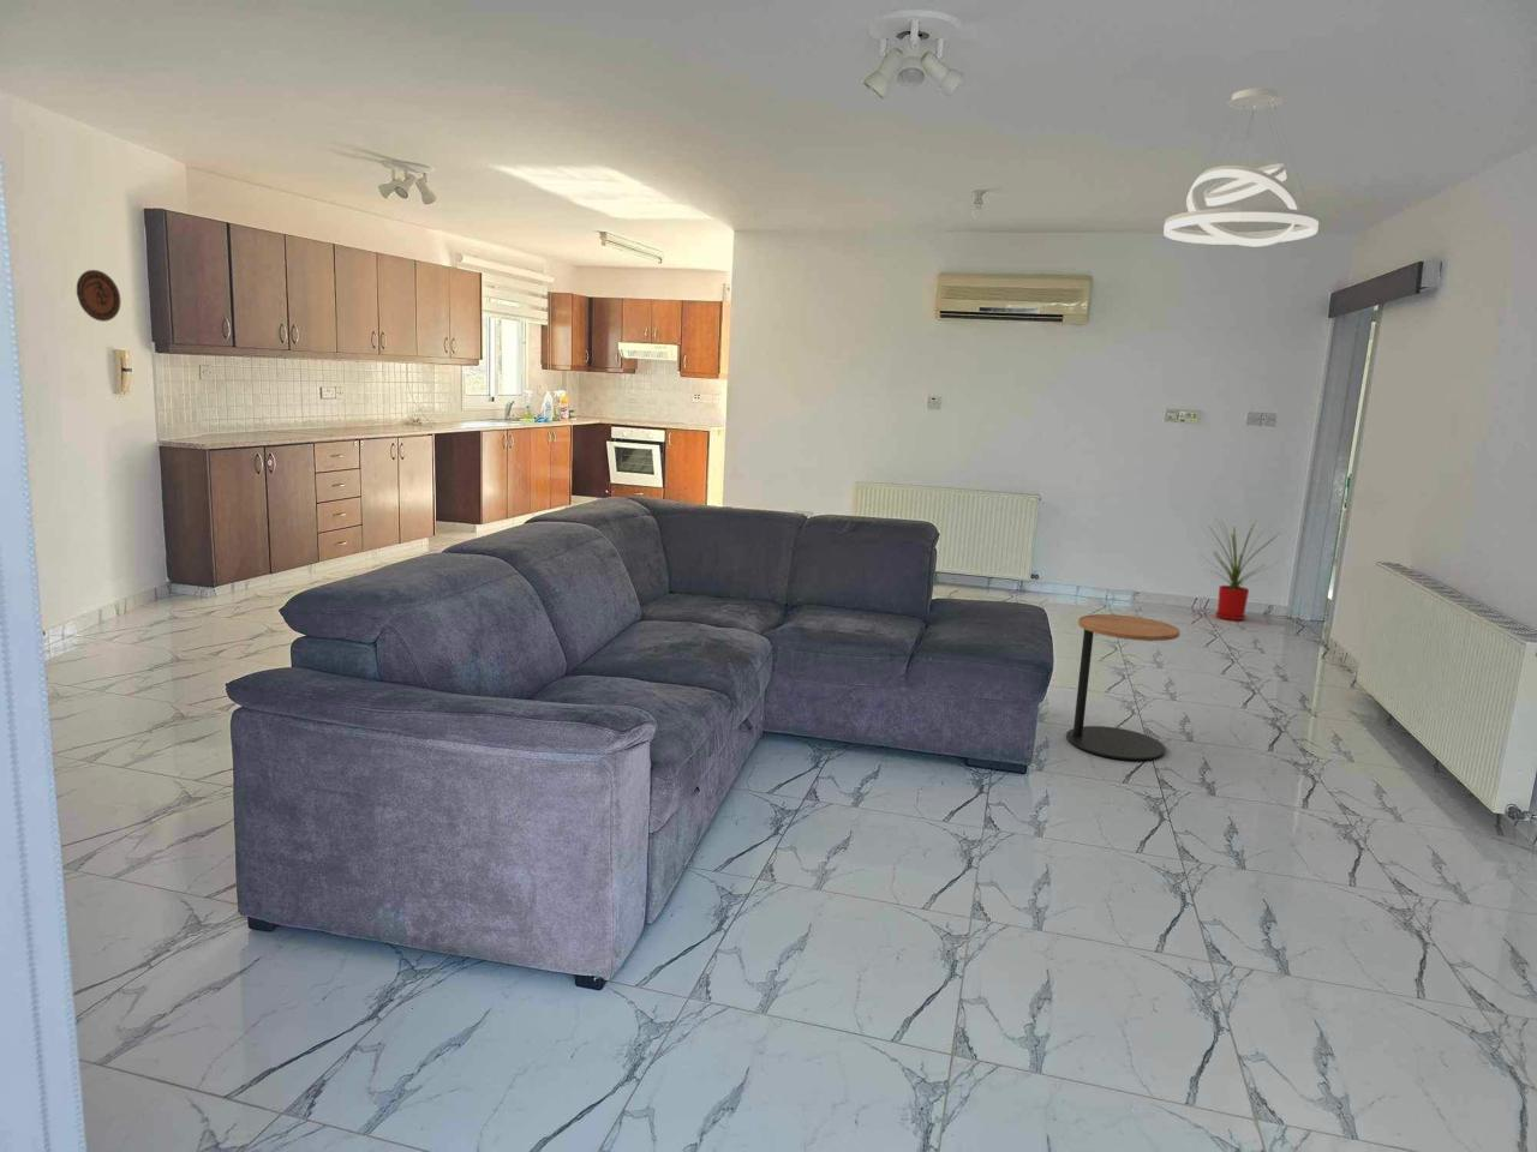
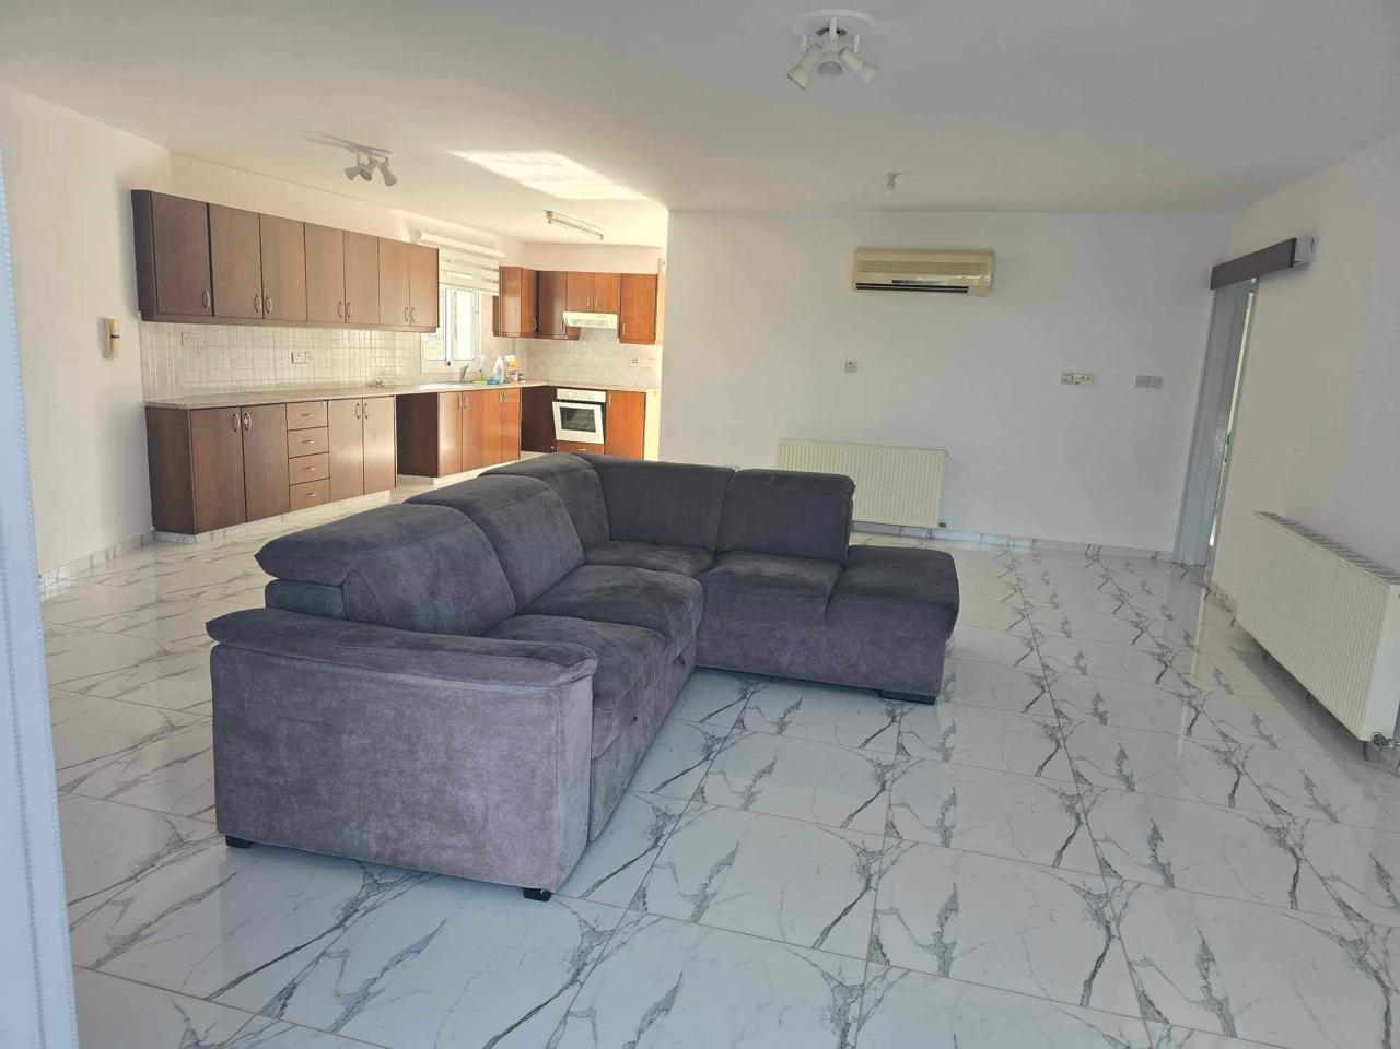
- side table (1088, 678)
- decorative plate (97, 295)
- house plant (1236, 569)
- pendant light (1247, 168)
